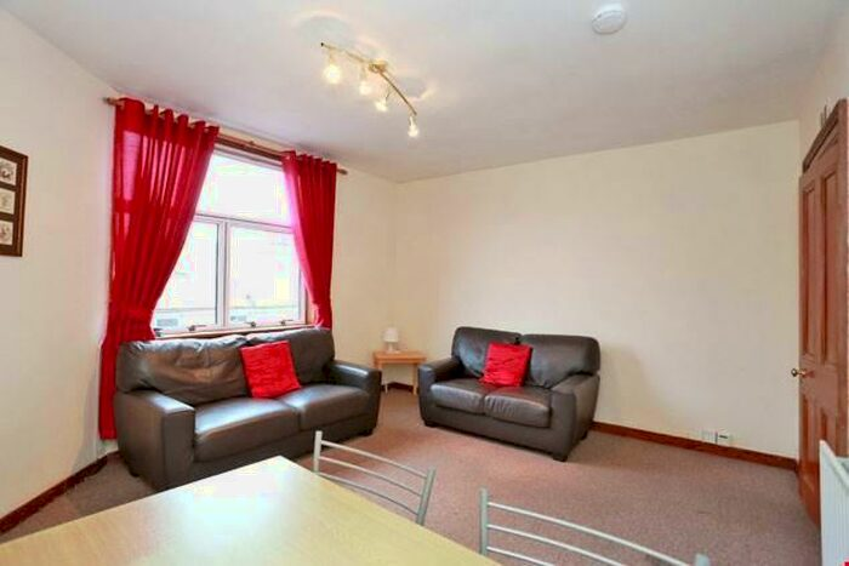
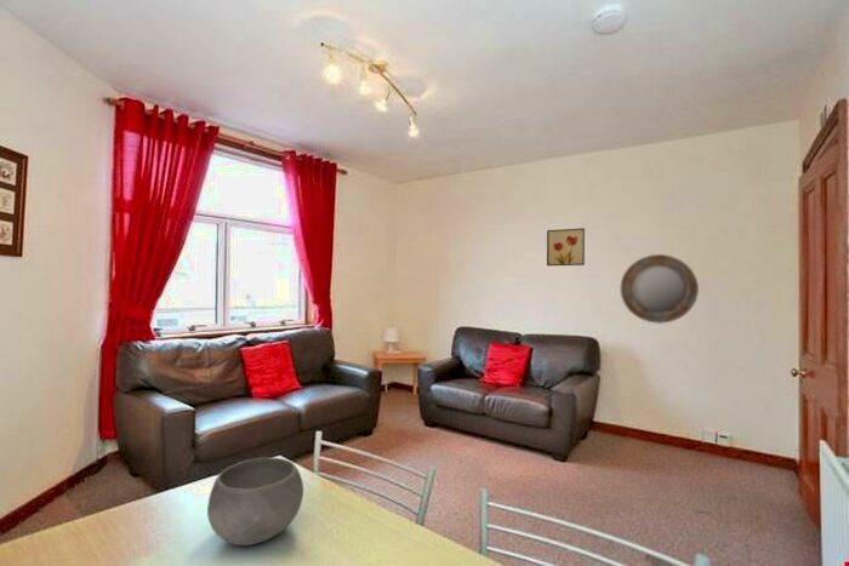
+ wall art (565, 247)
+ home mirror (657, 288)
+ bowl (256, 502)
